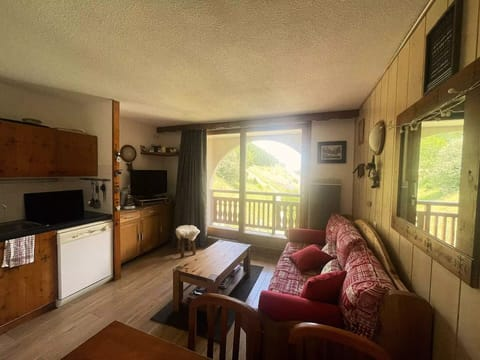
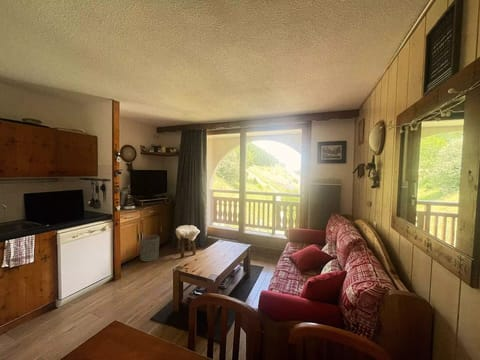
+ waste bin (149, 247)
